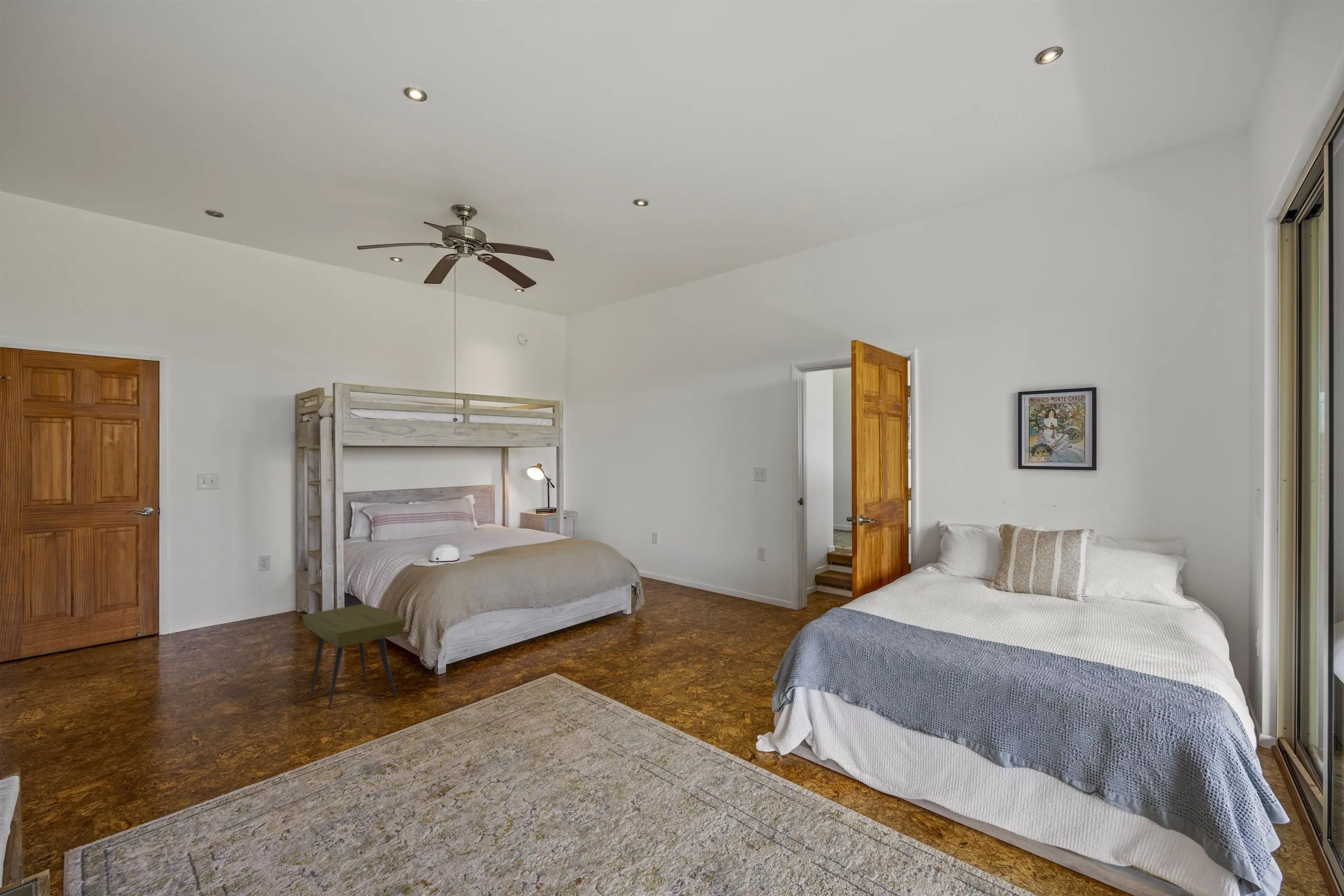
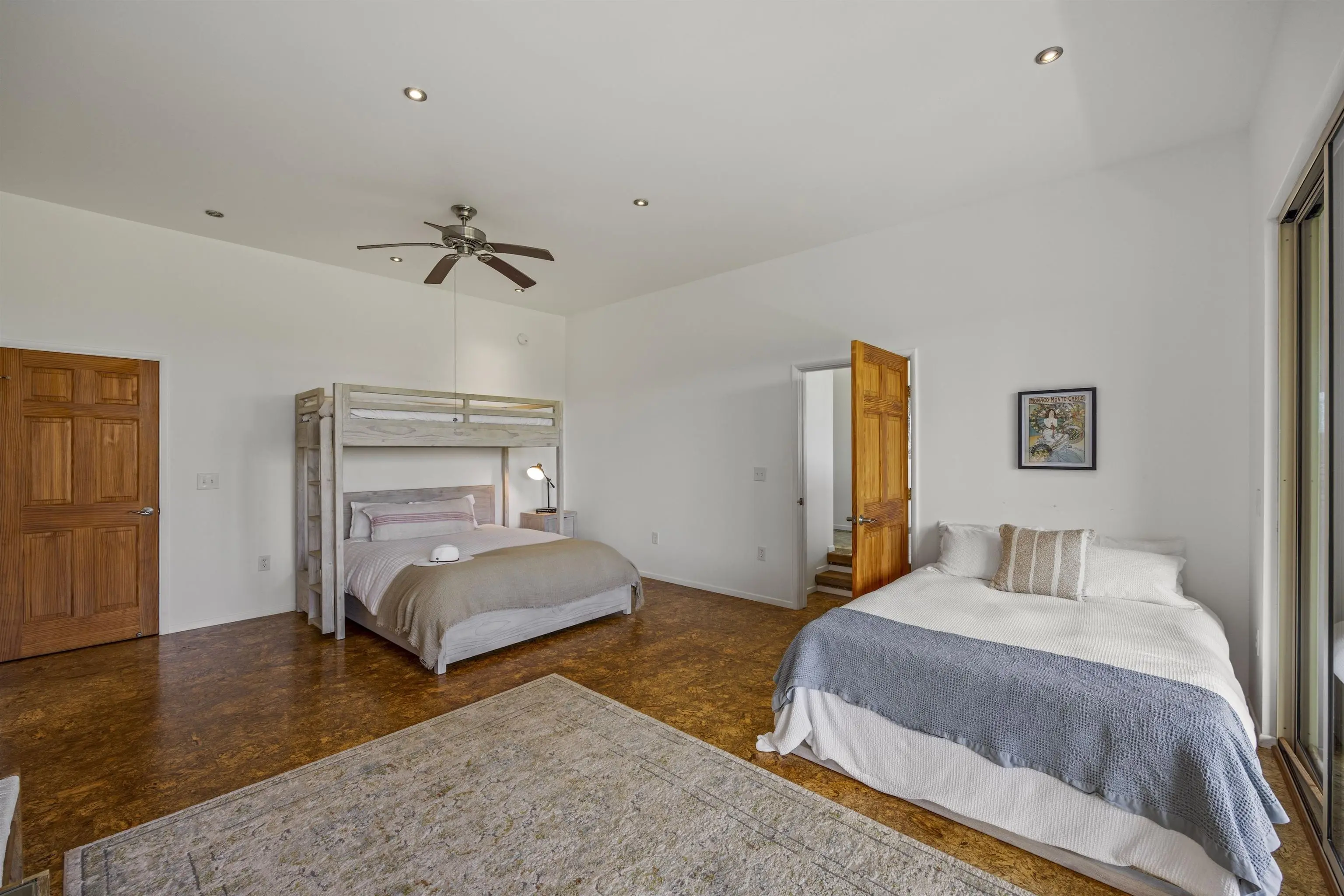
- side table (360, 654)
